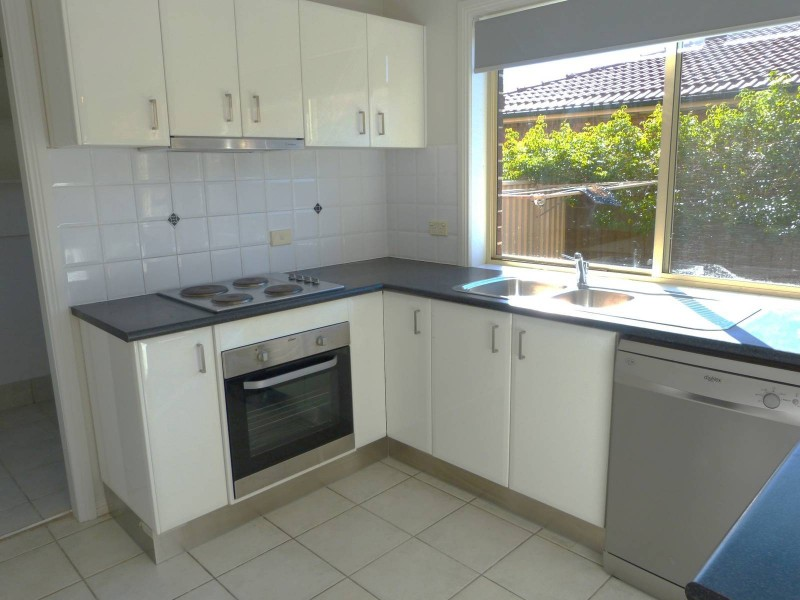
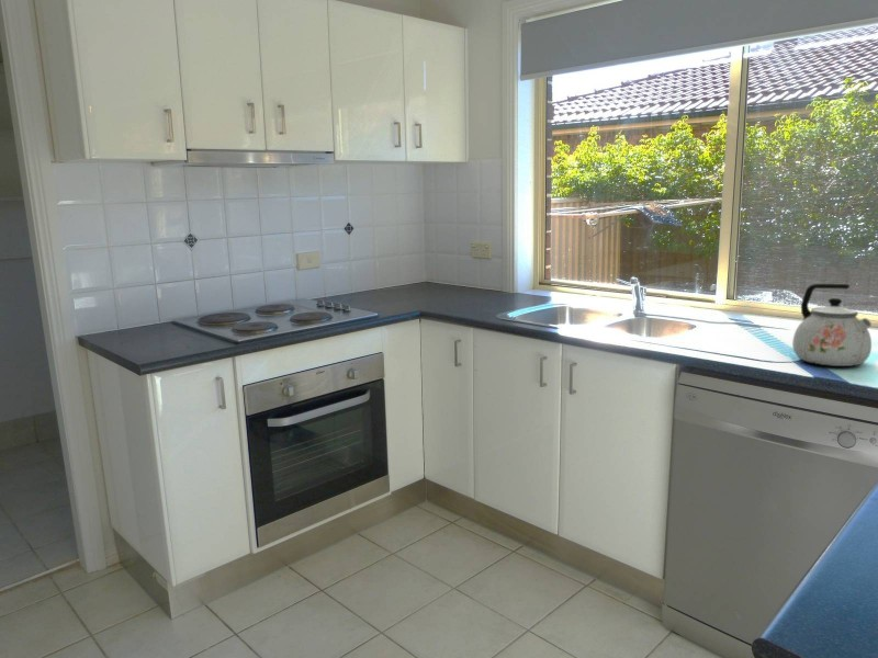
+ kettle (833, 322)
